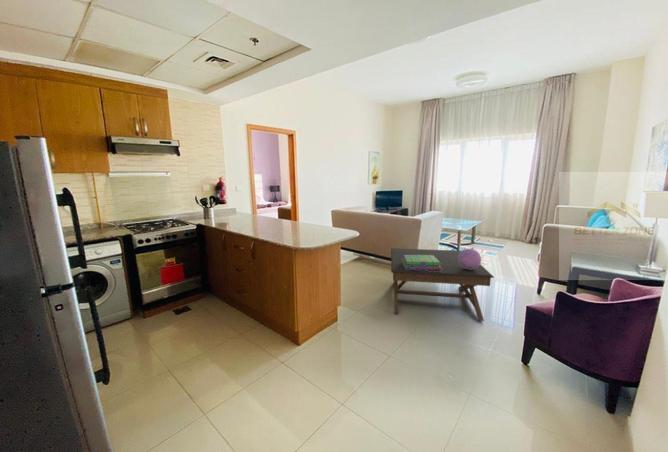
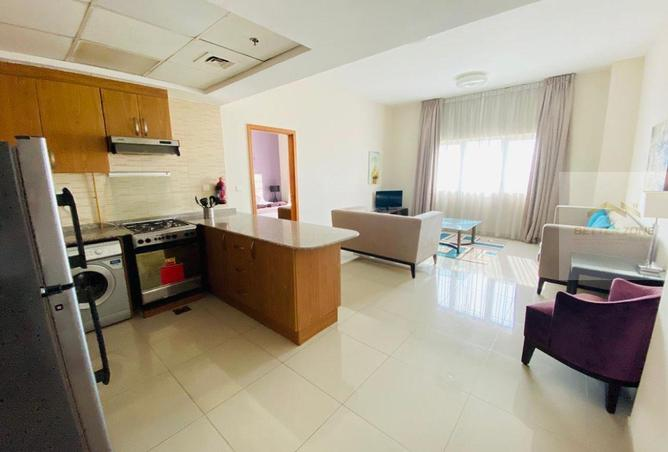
- coffee table (432, 279)
- stack of books (420, 262)
- decorative sphere (469, 258)
